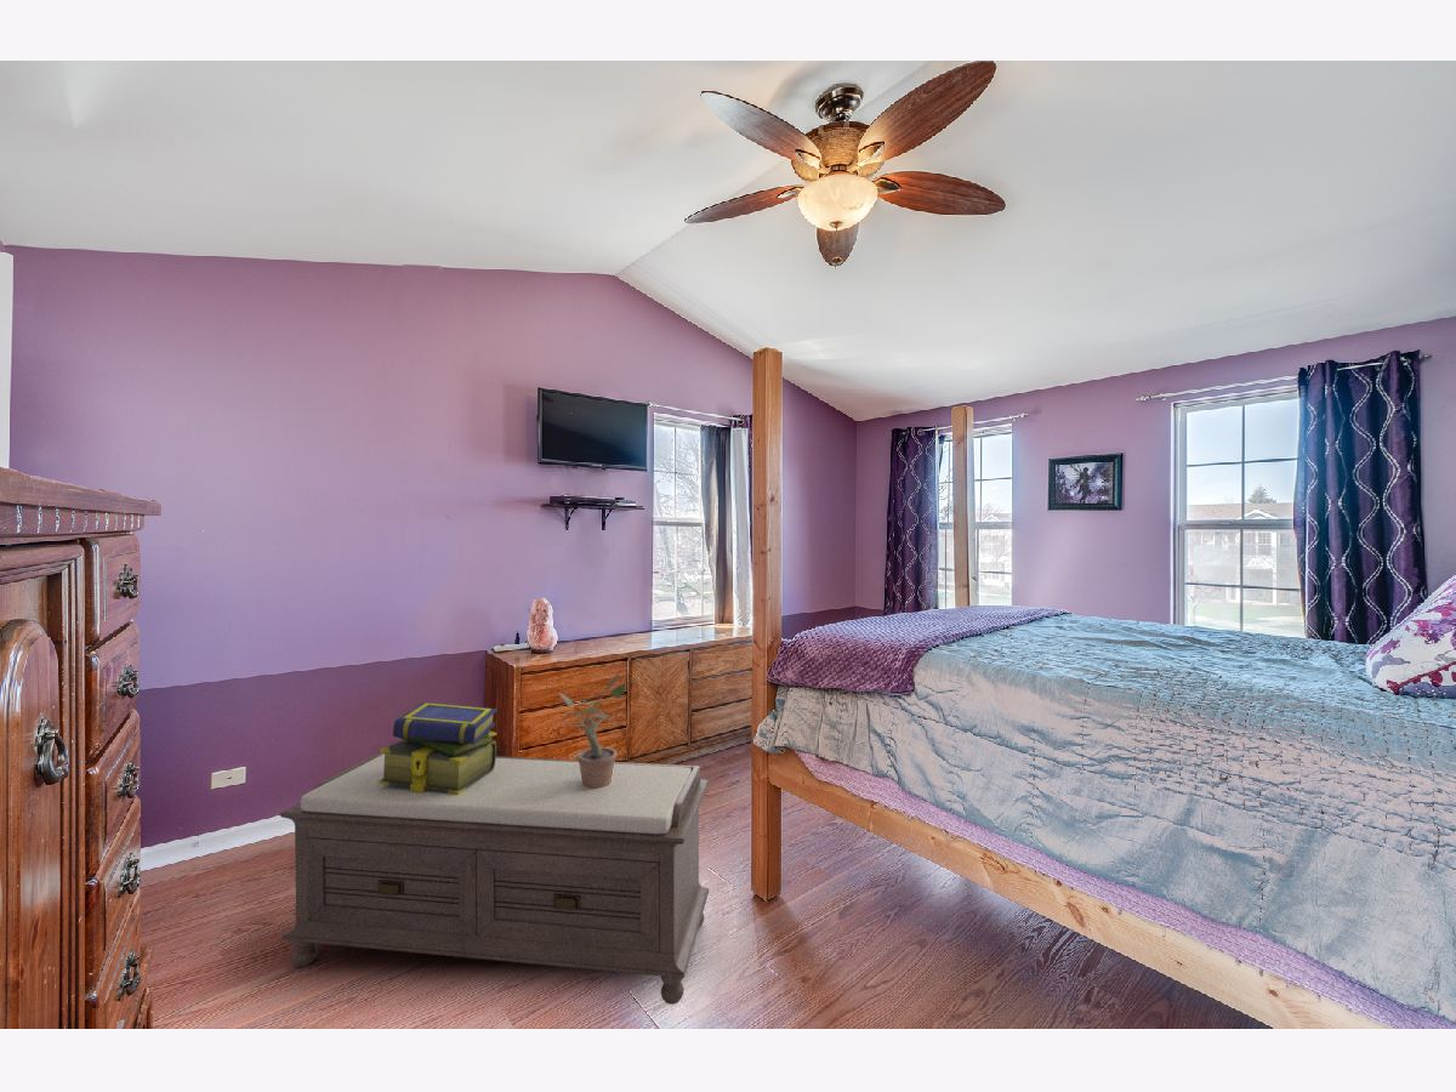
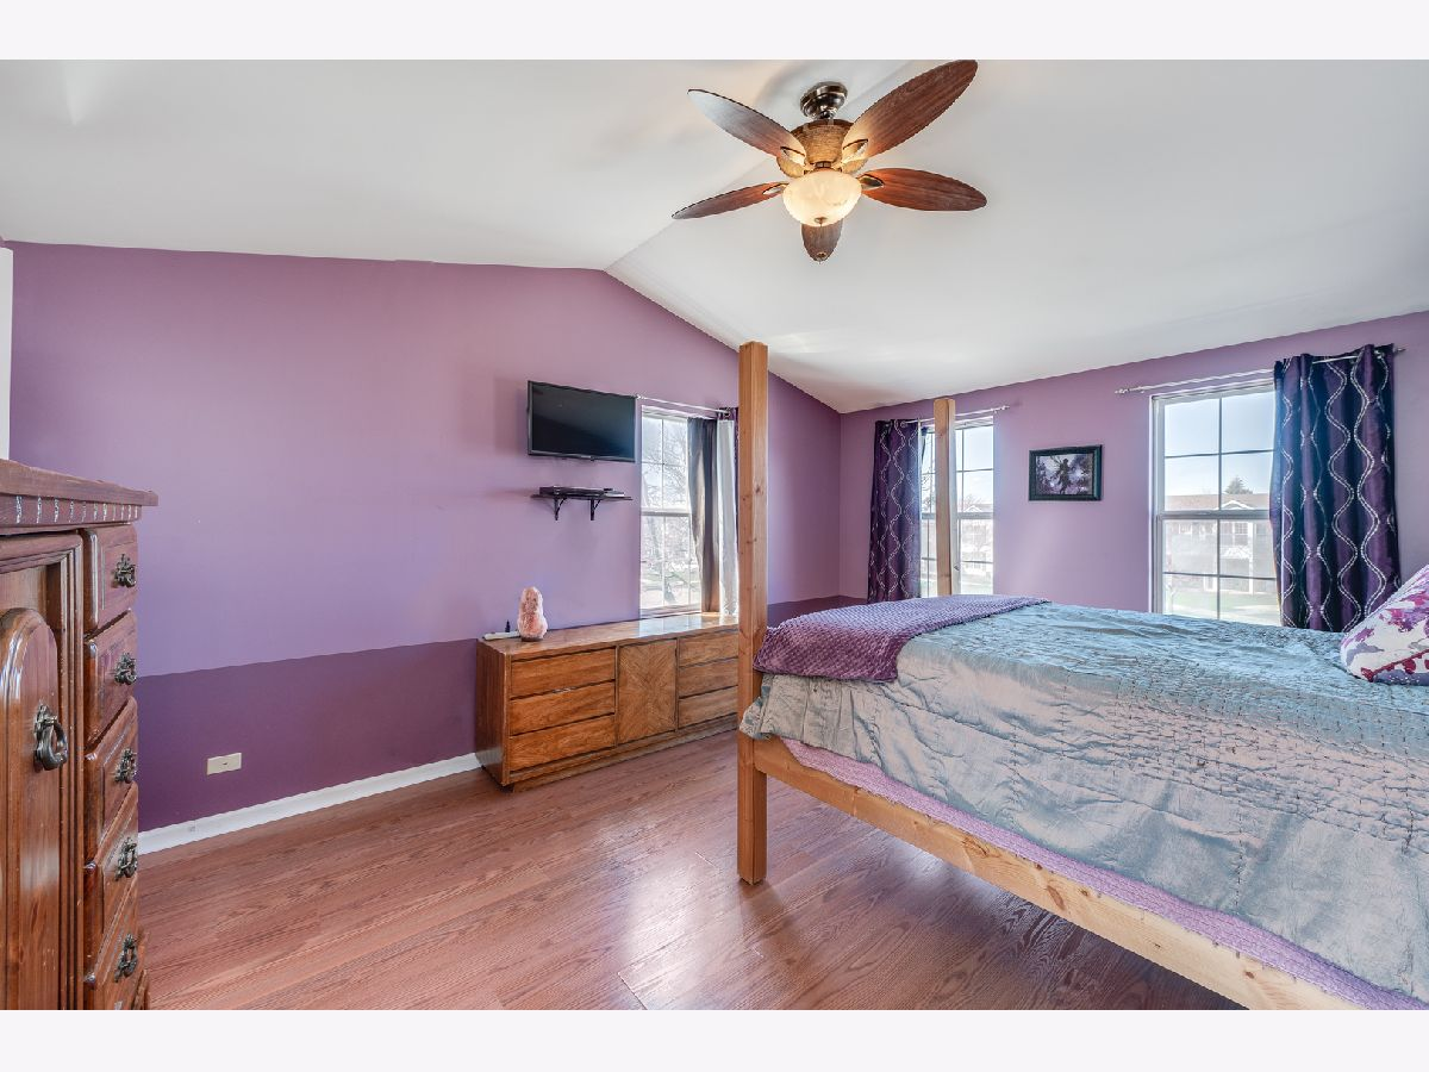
- potted plant (590, 727)
- stack of books (444, 743)
- bench (508, 860)
